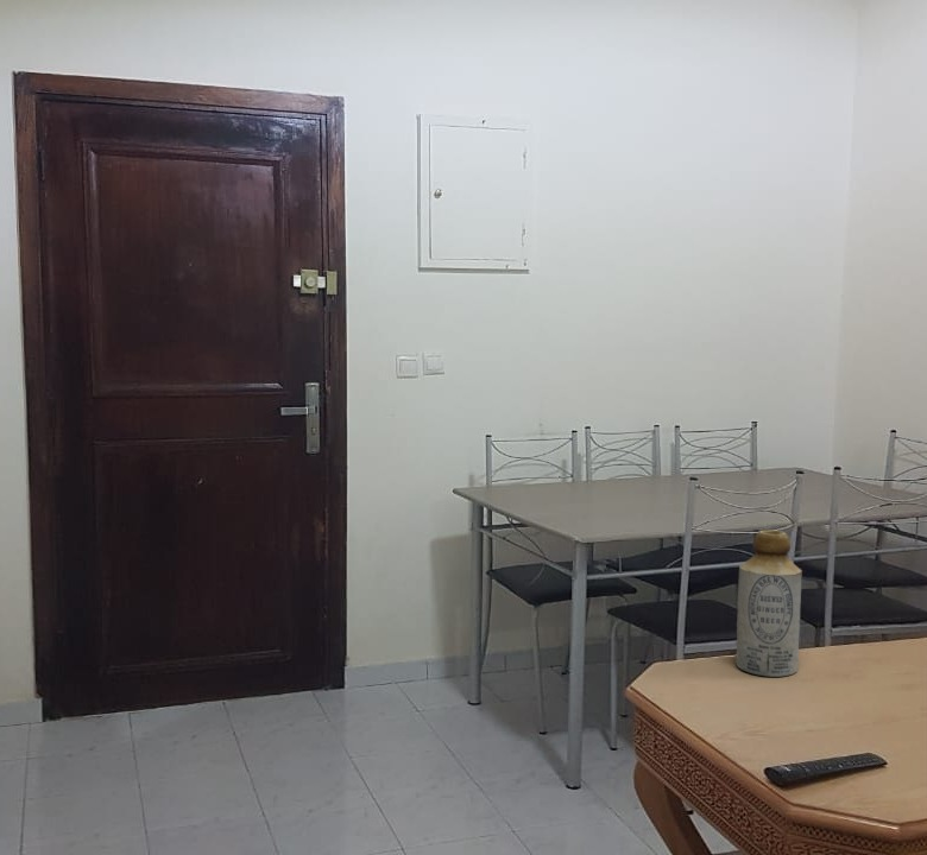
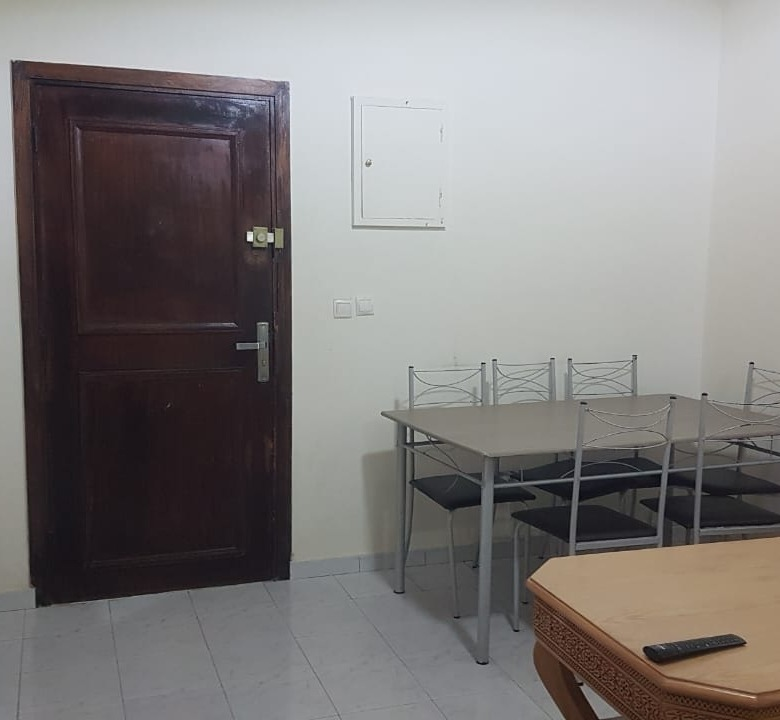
- bottle (769, 598)
